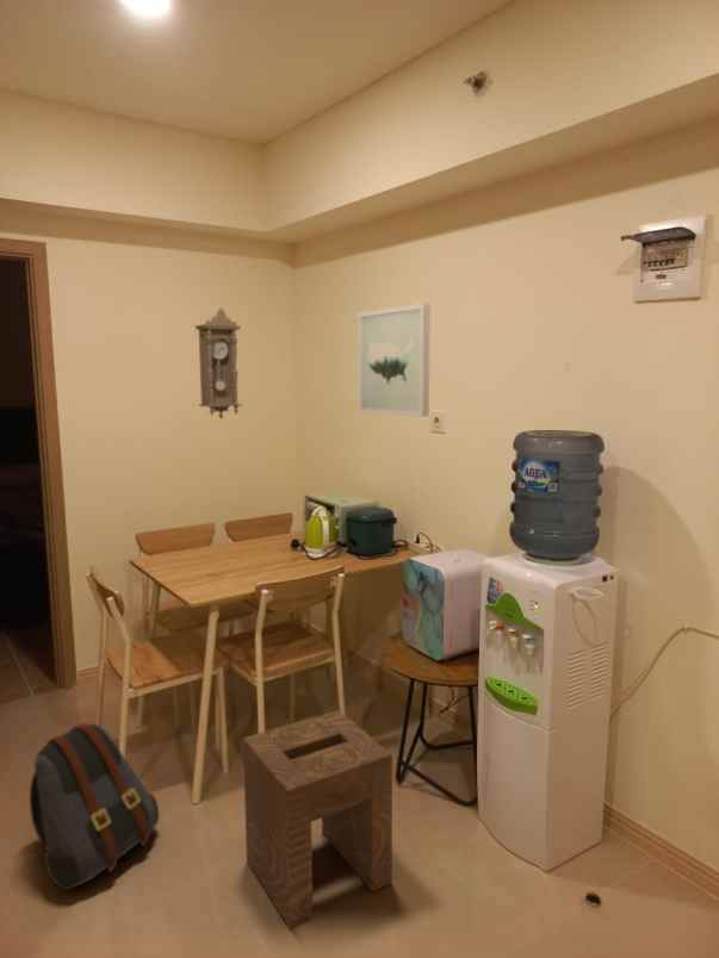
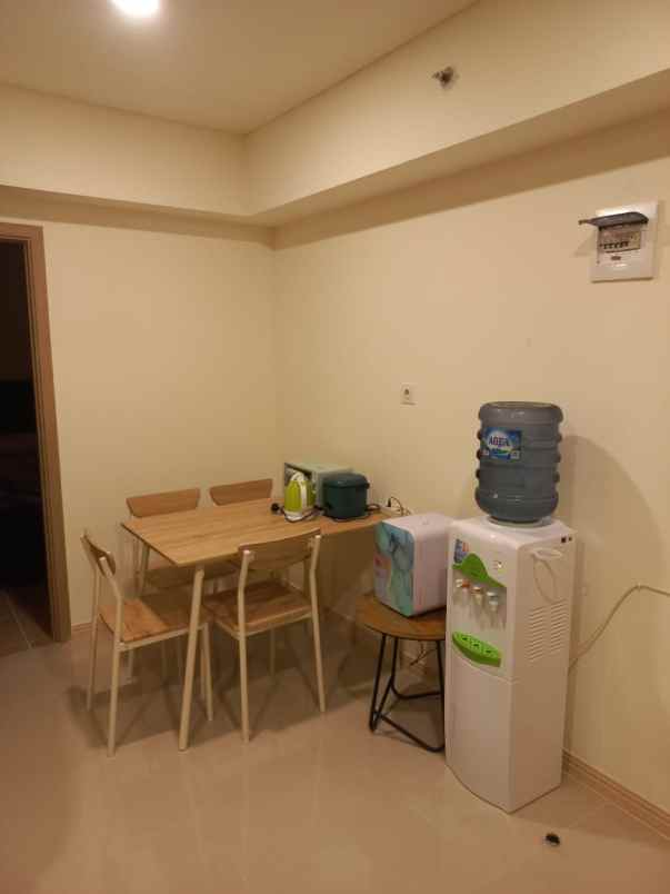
- wall art (391, 362)
- pendulum clock (218, 363)
- backpack (87, 792)
- stool (316, 809)
